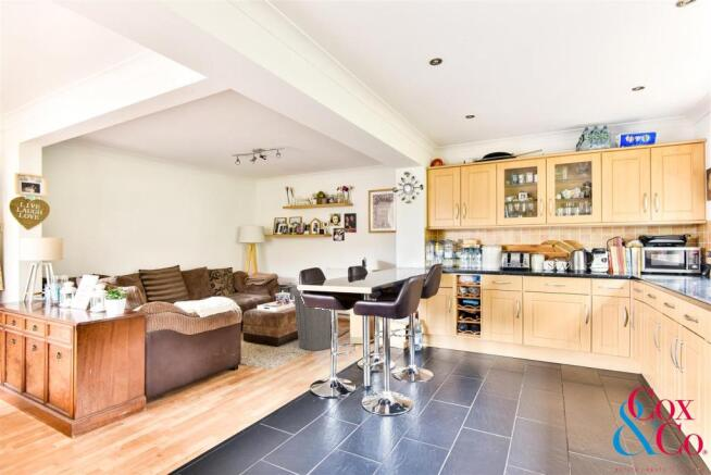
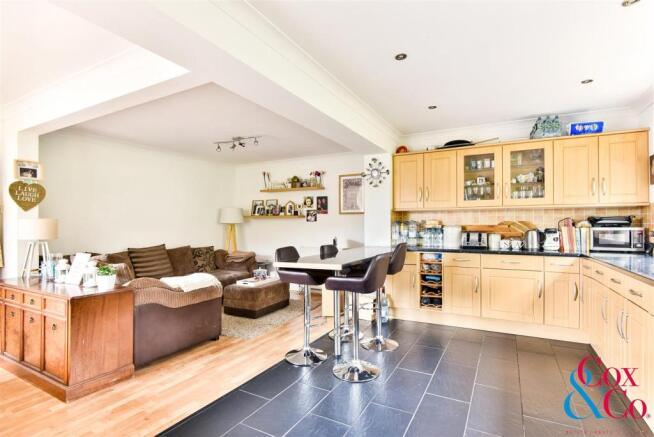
- trash can (315, 314)
